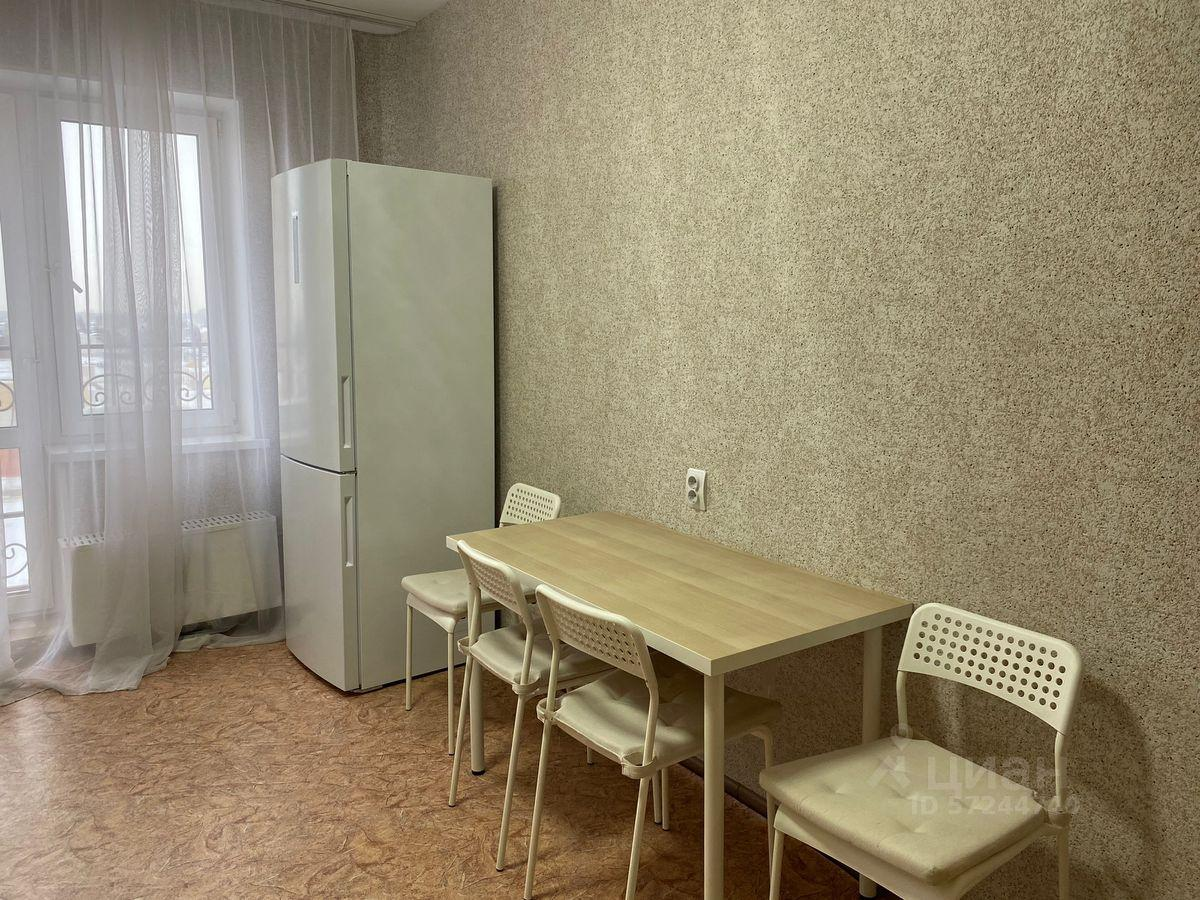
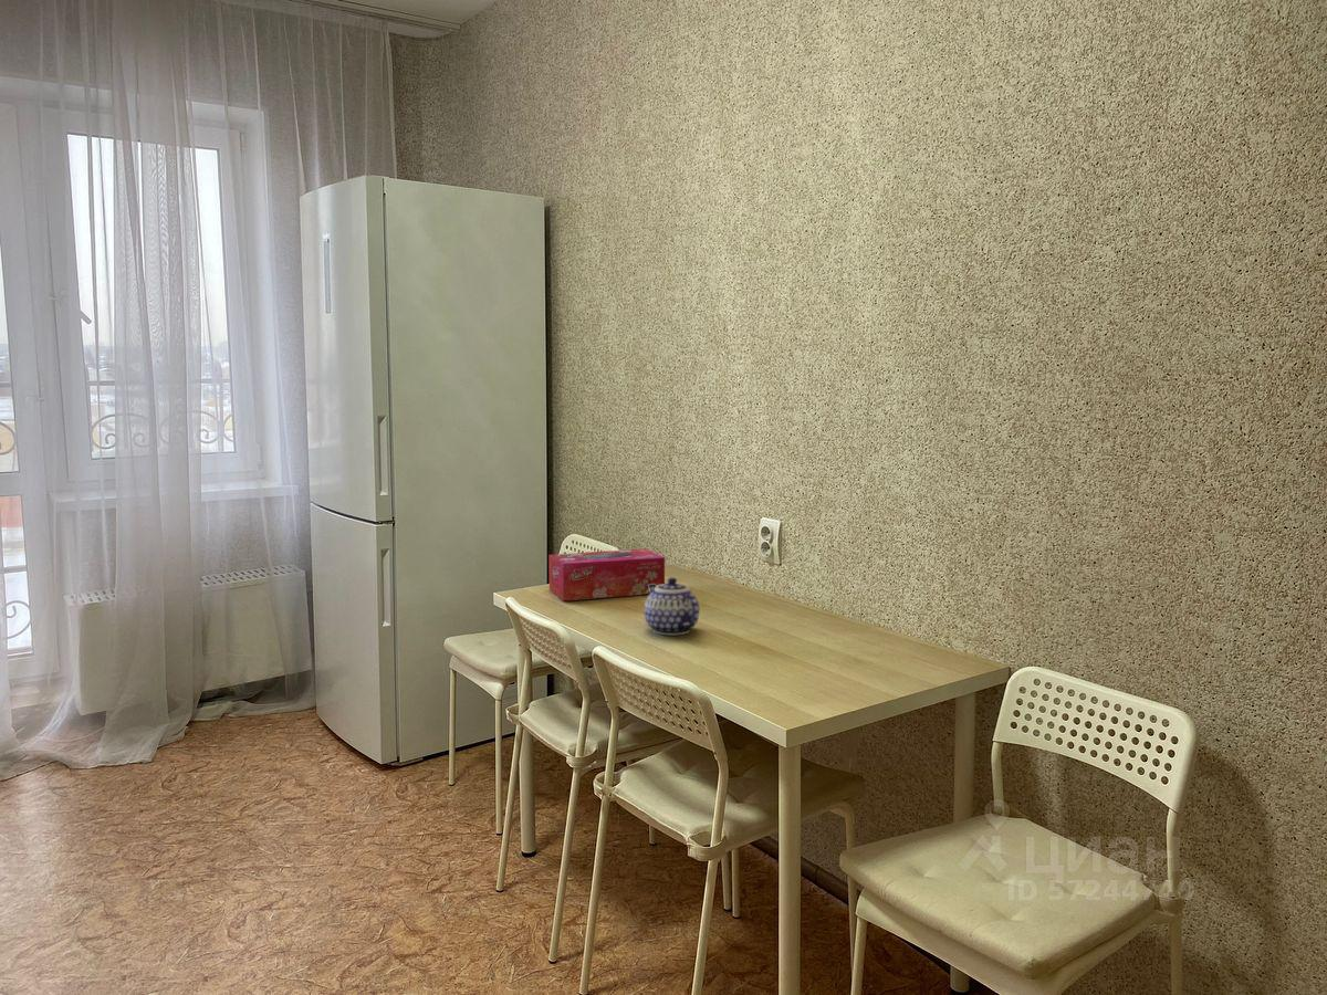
+ teapot (671, 604)
+ tissue box (606, 573)
